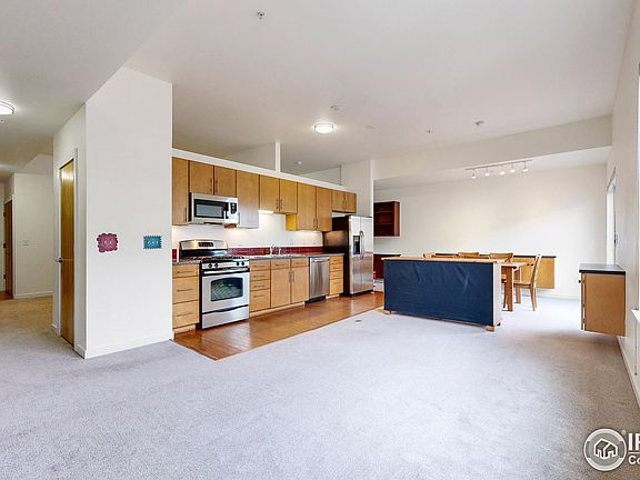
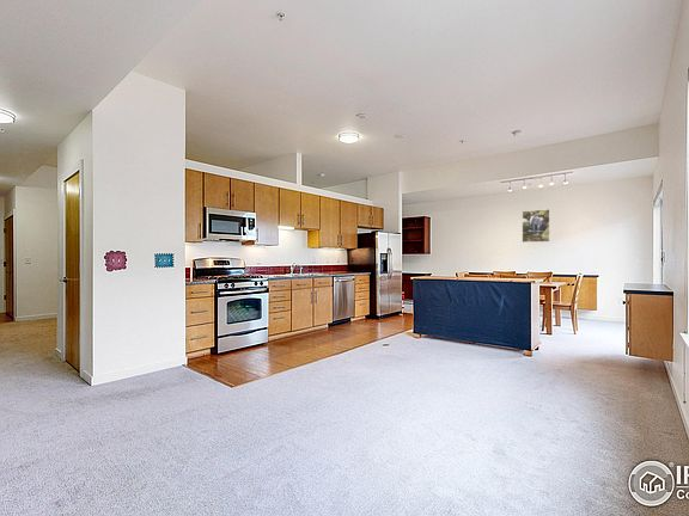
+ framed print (536, 226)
